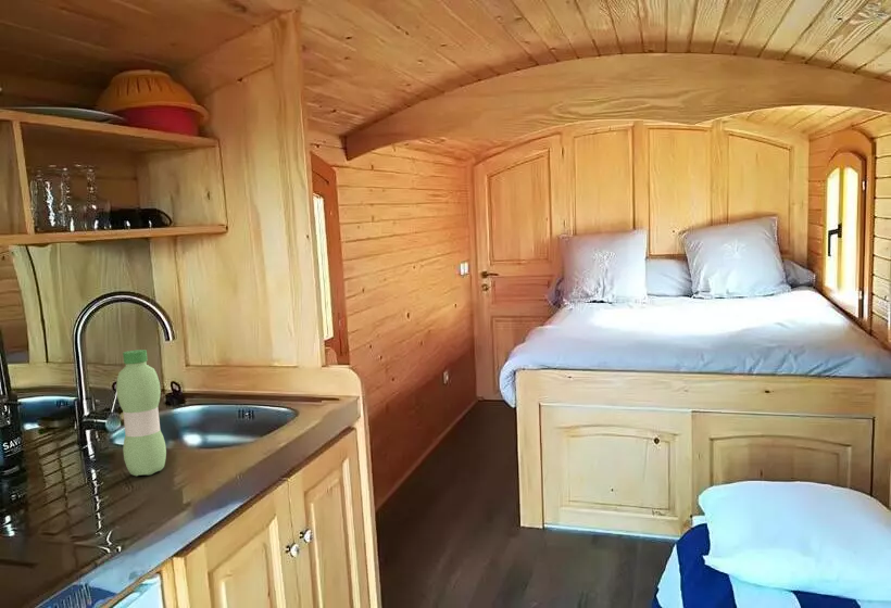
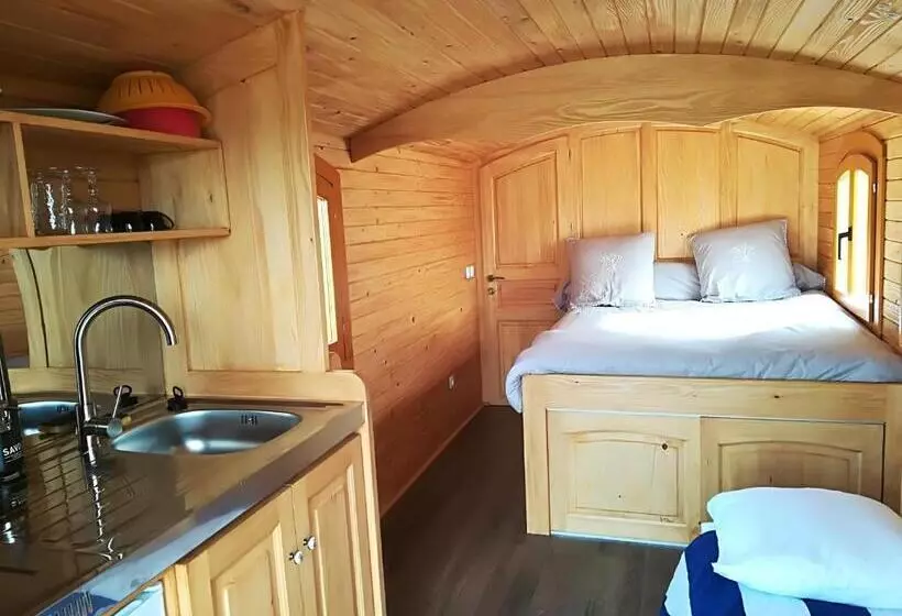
- water bottle (140, 411)
